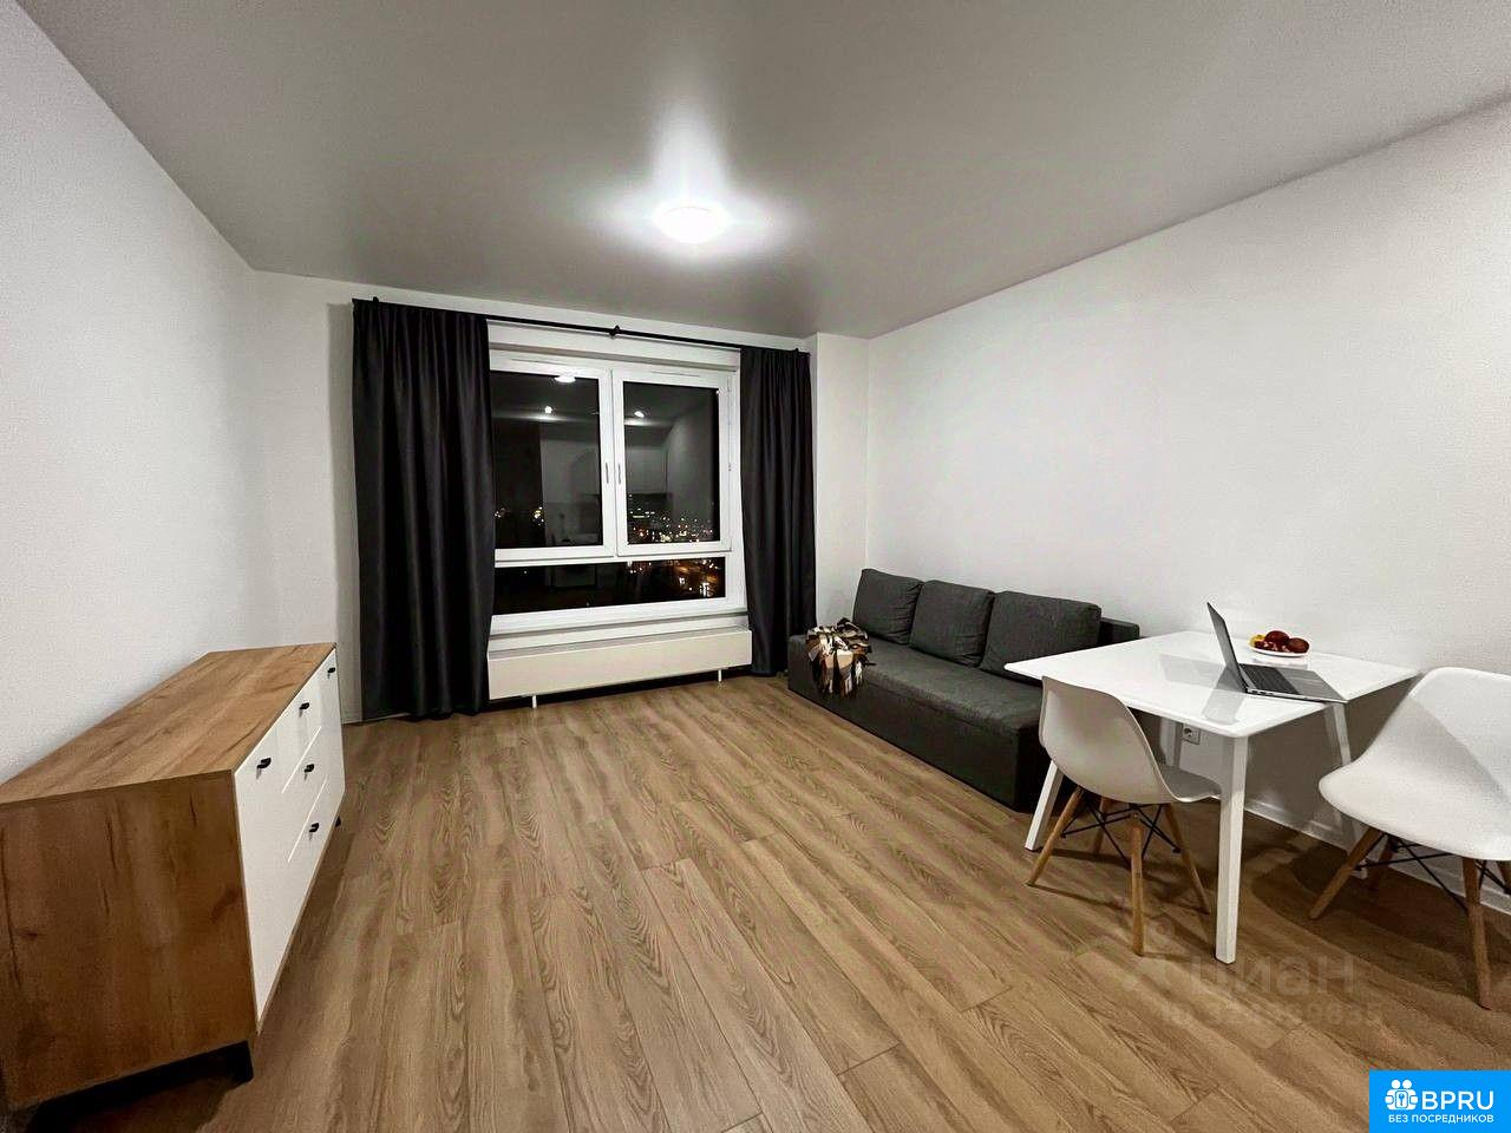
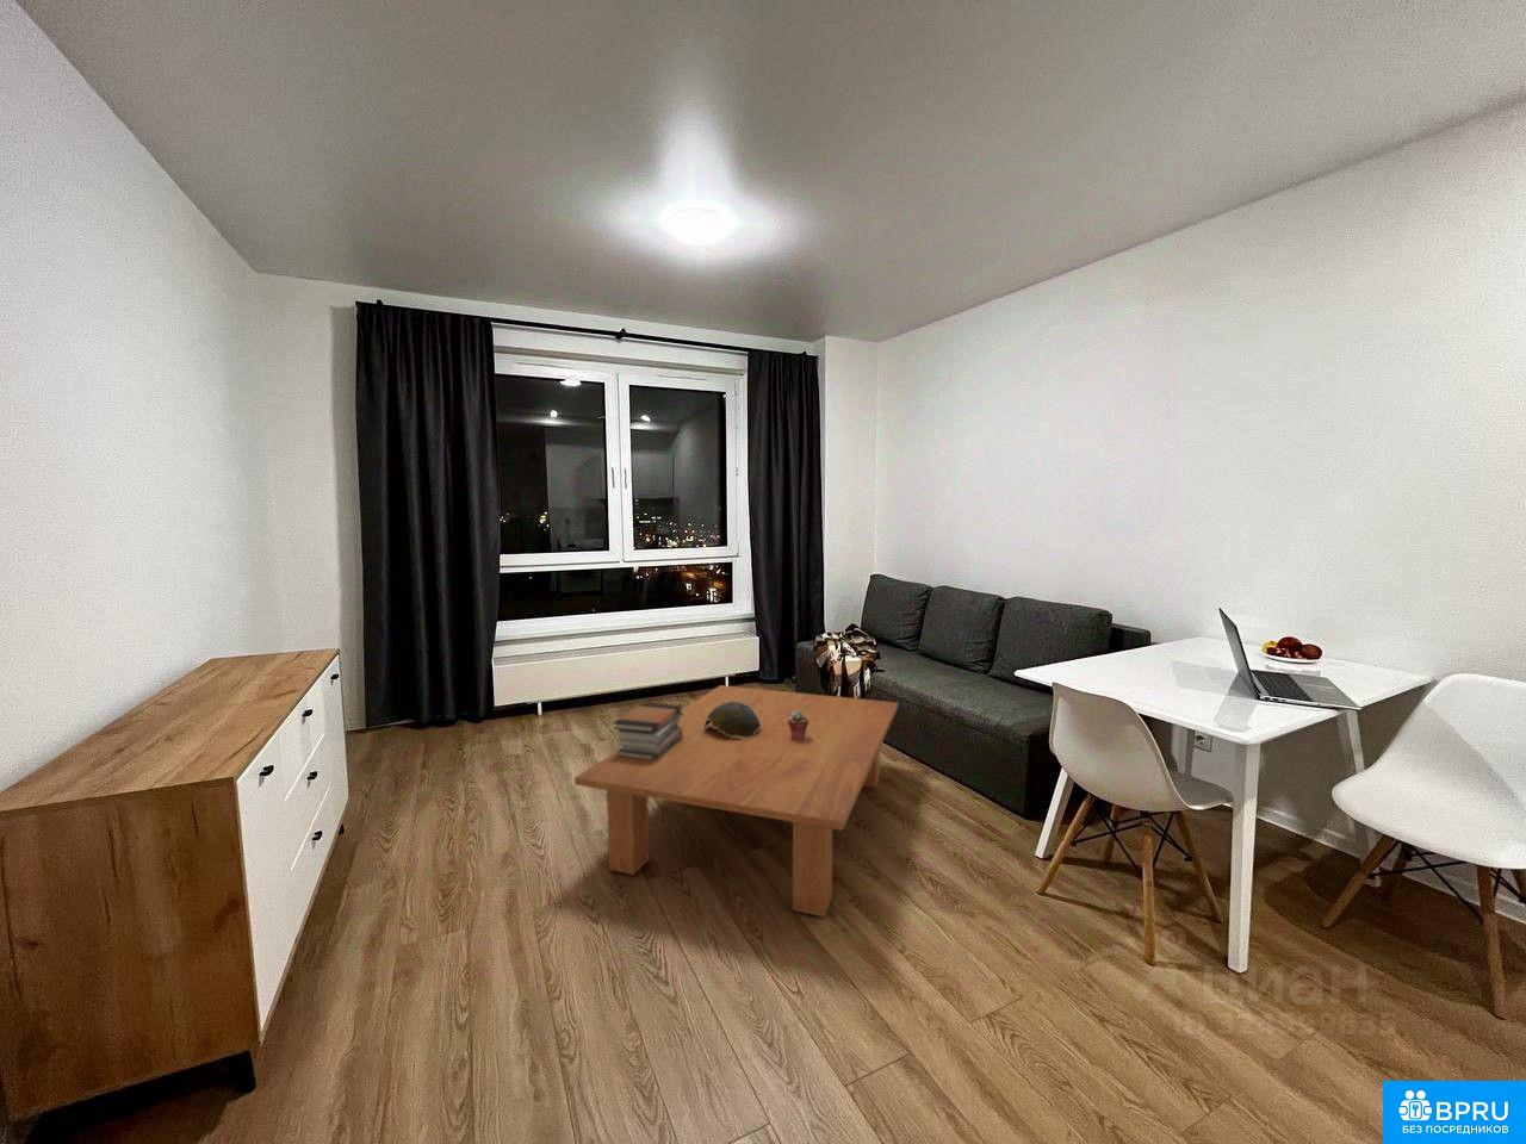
+ book stack (649, 729)
+ coffee table (763, 776)
+ decorative bowl (732, 715)
+ potted succulent (798, 723)
